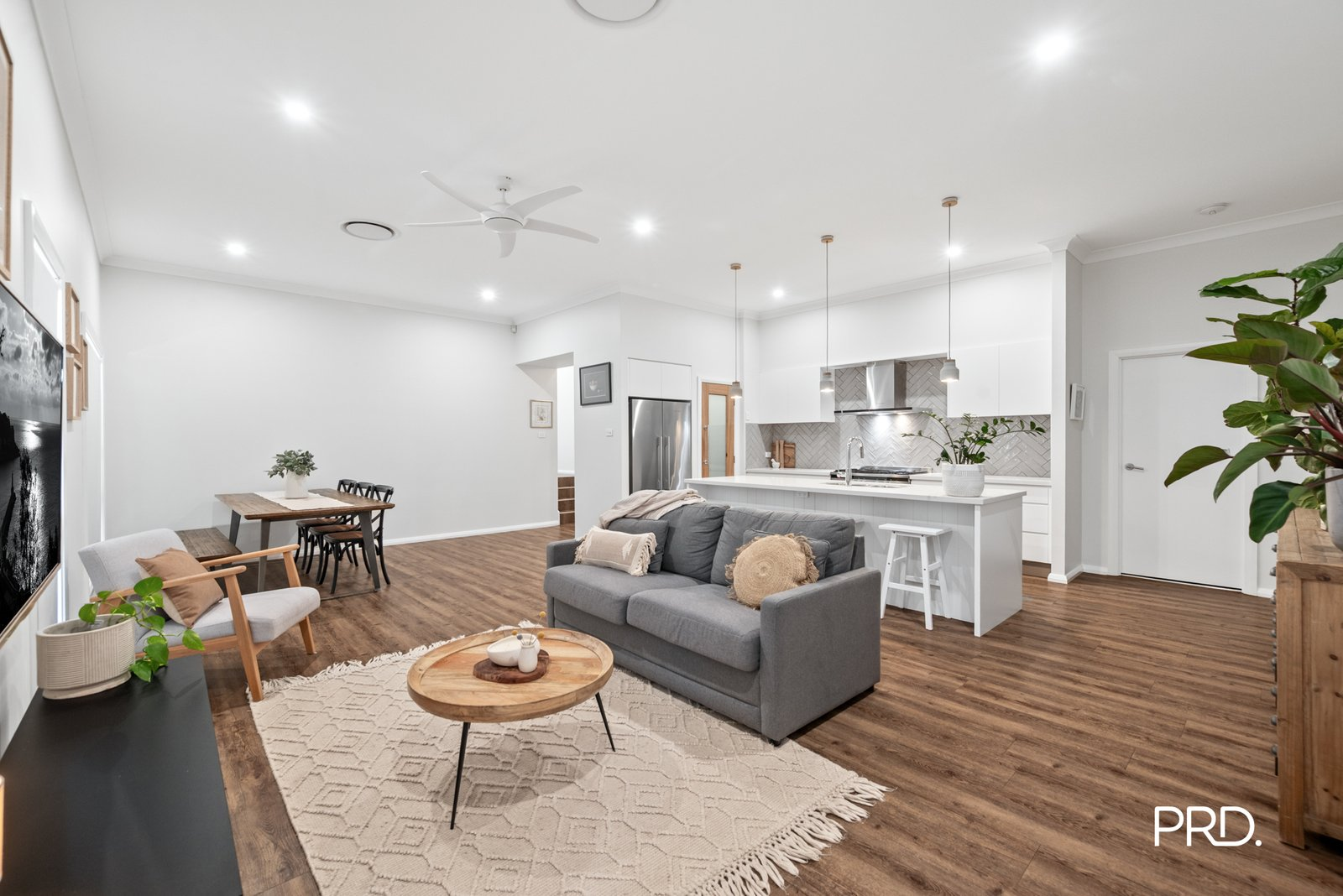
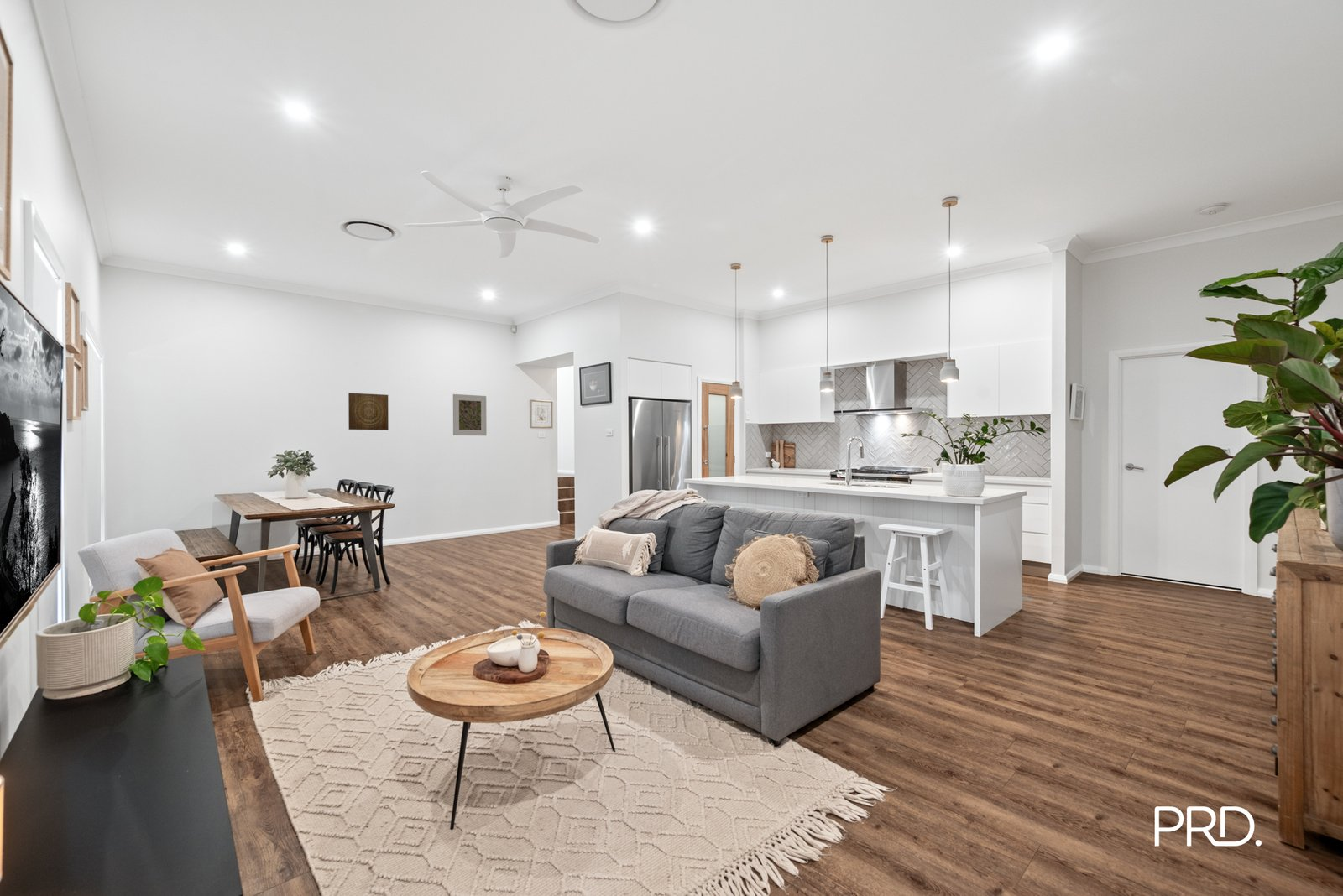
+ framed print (469, 415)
+ wall art (368, 411)
